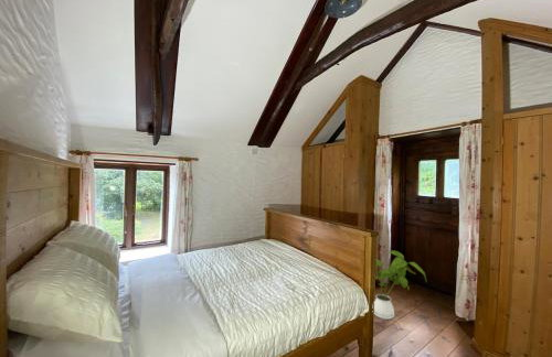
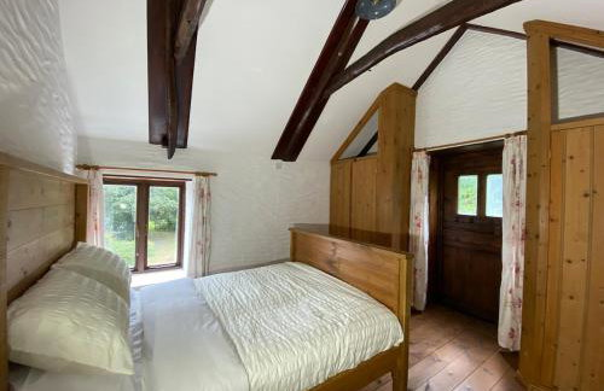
- house plant (393, 284)
